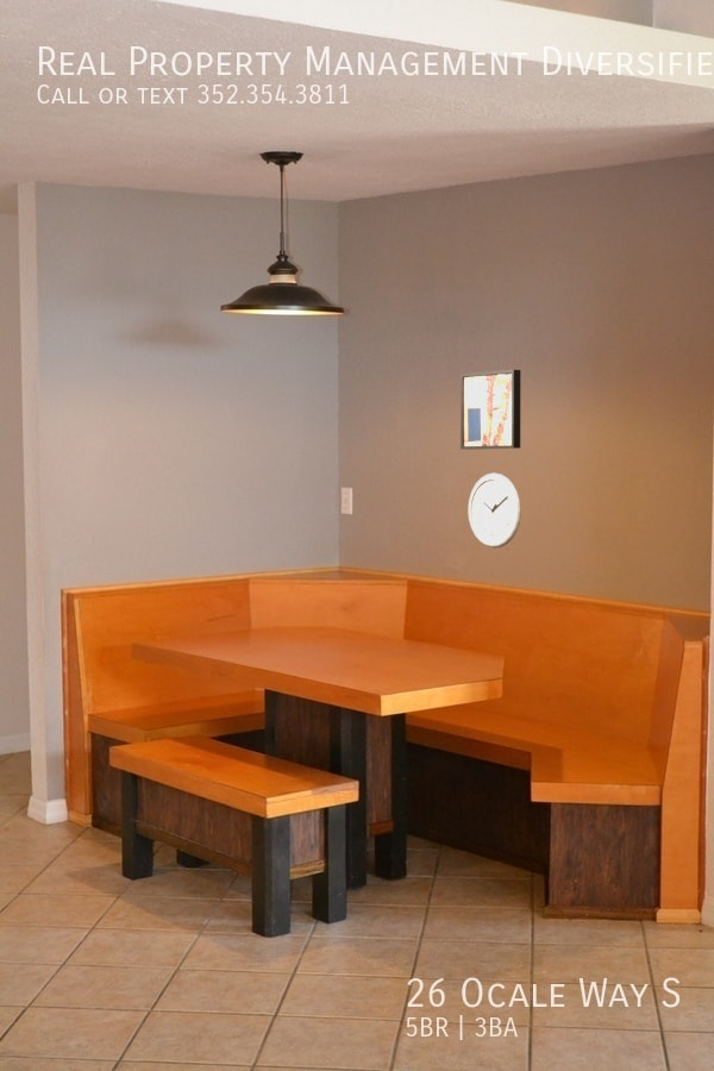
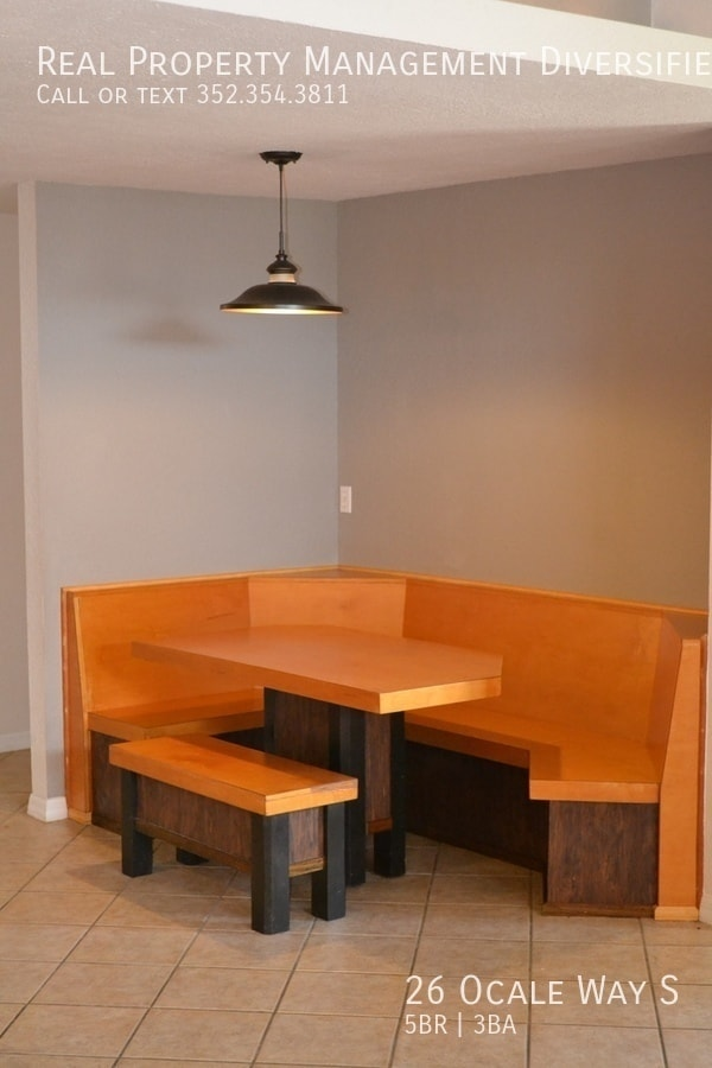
- wall clock (493, 511)
- wall art (489, 409)
